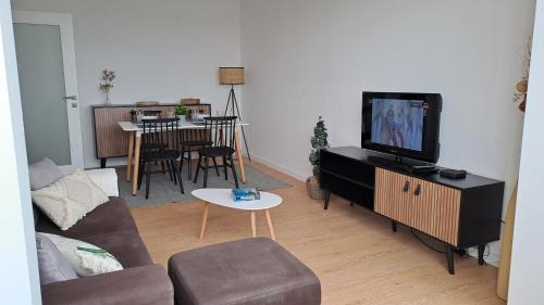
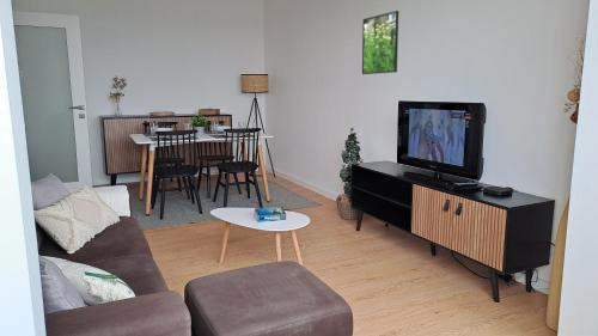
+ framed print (379, 44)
